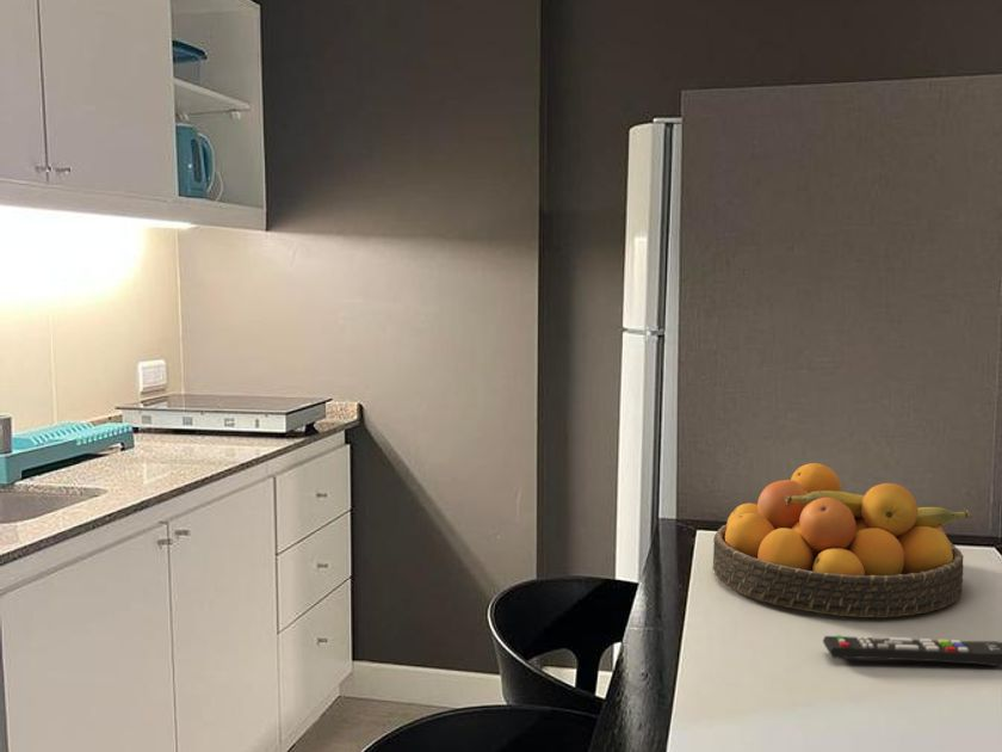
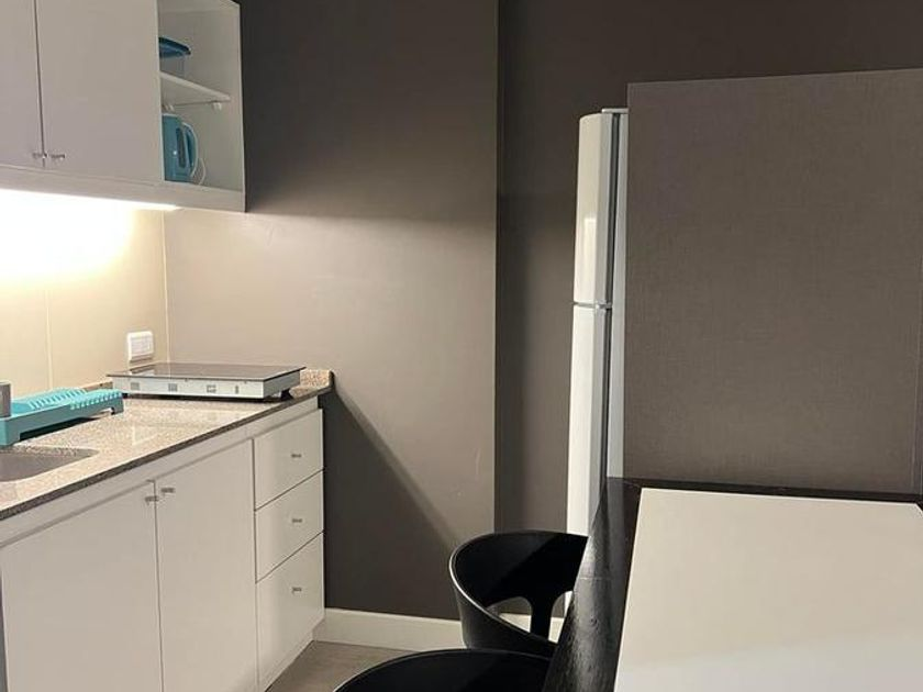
- remote control (927, 651)
- fruit bowl (834, 526)
